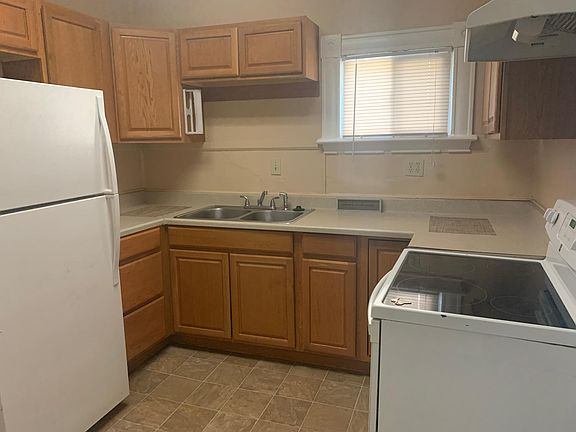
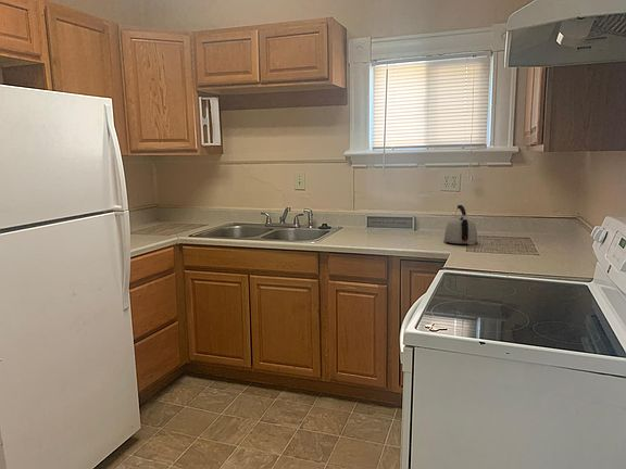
+ kettle (461, 224)
